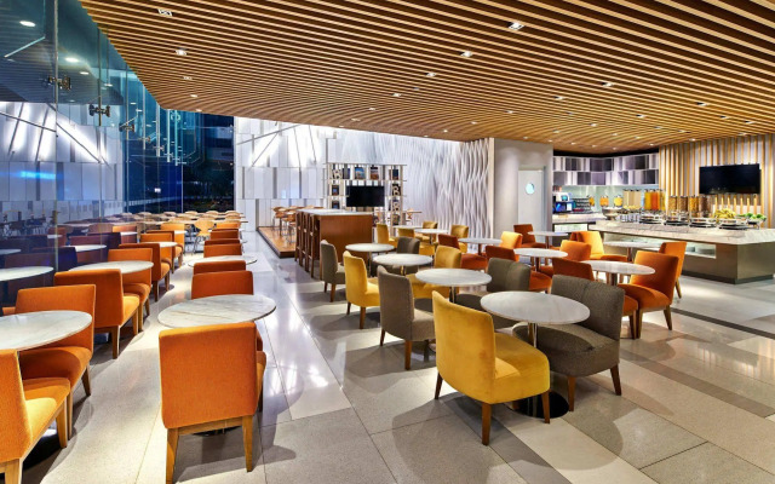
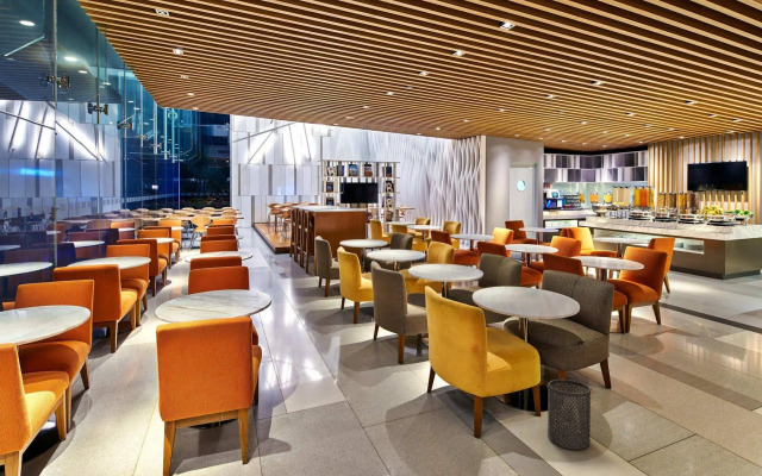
+ trash can (568, 413)
